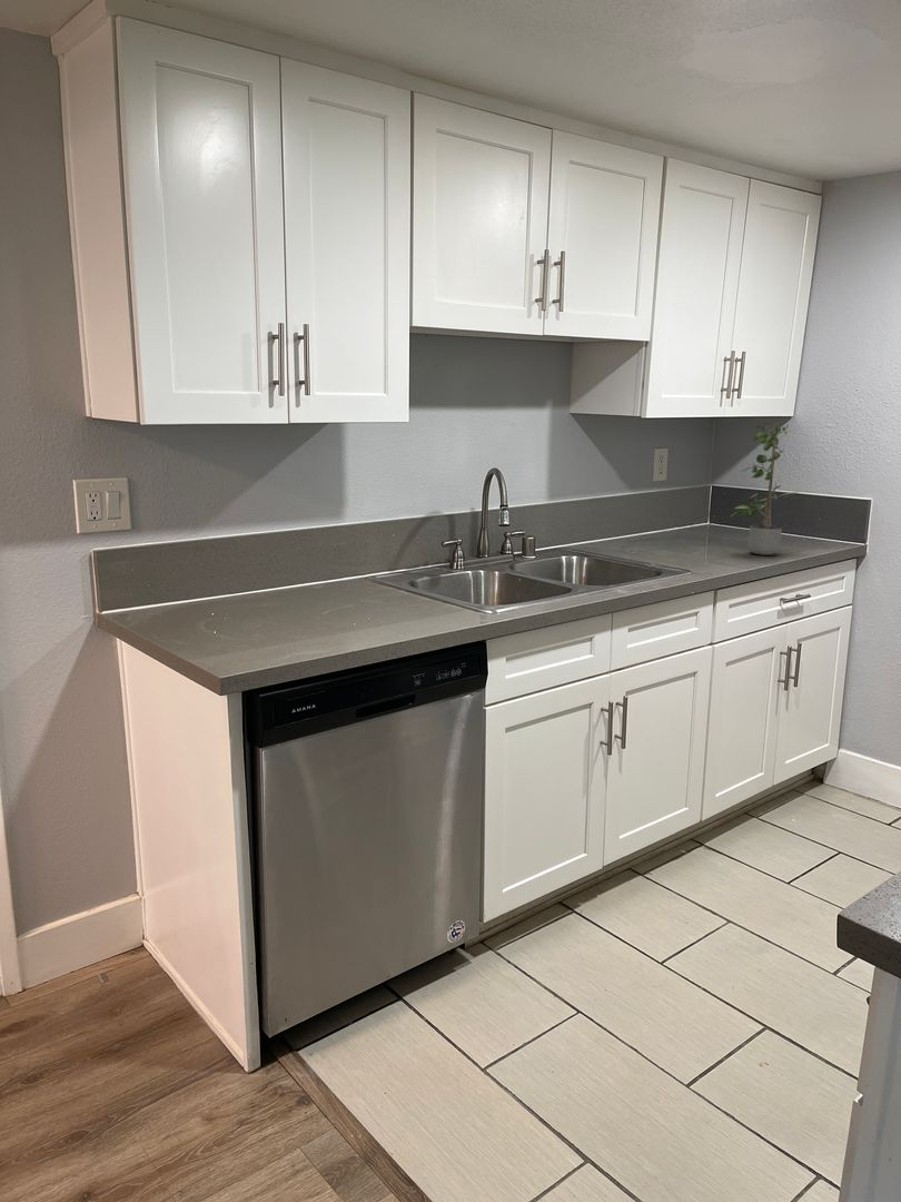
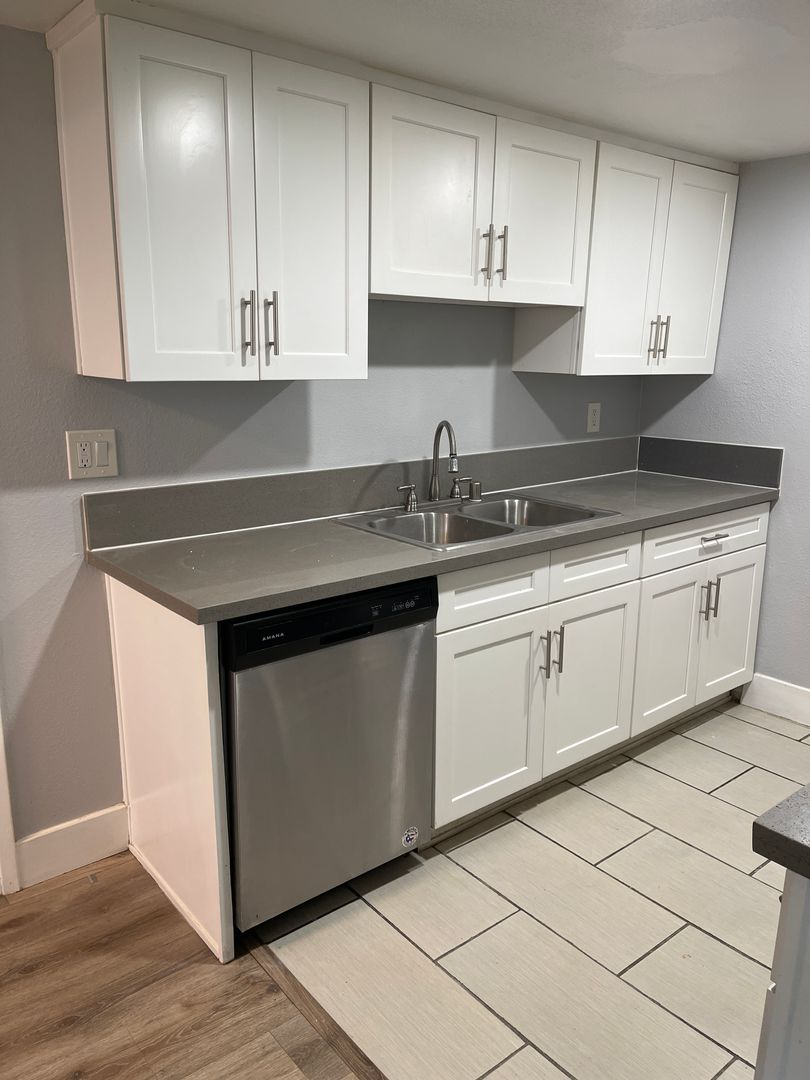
- potted plant (755, 494)
